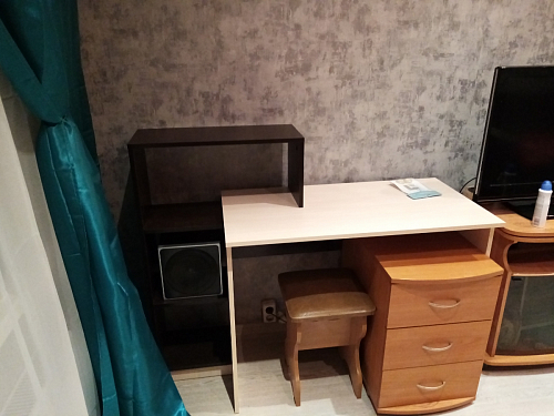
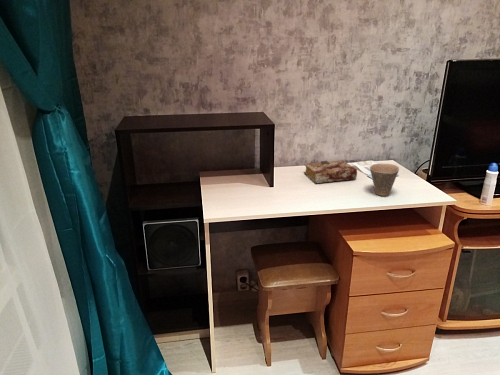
+ book (329, 171)
+ cup (382, 180)
